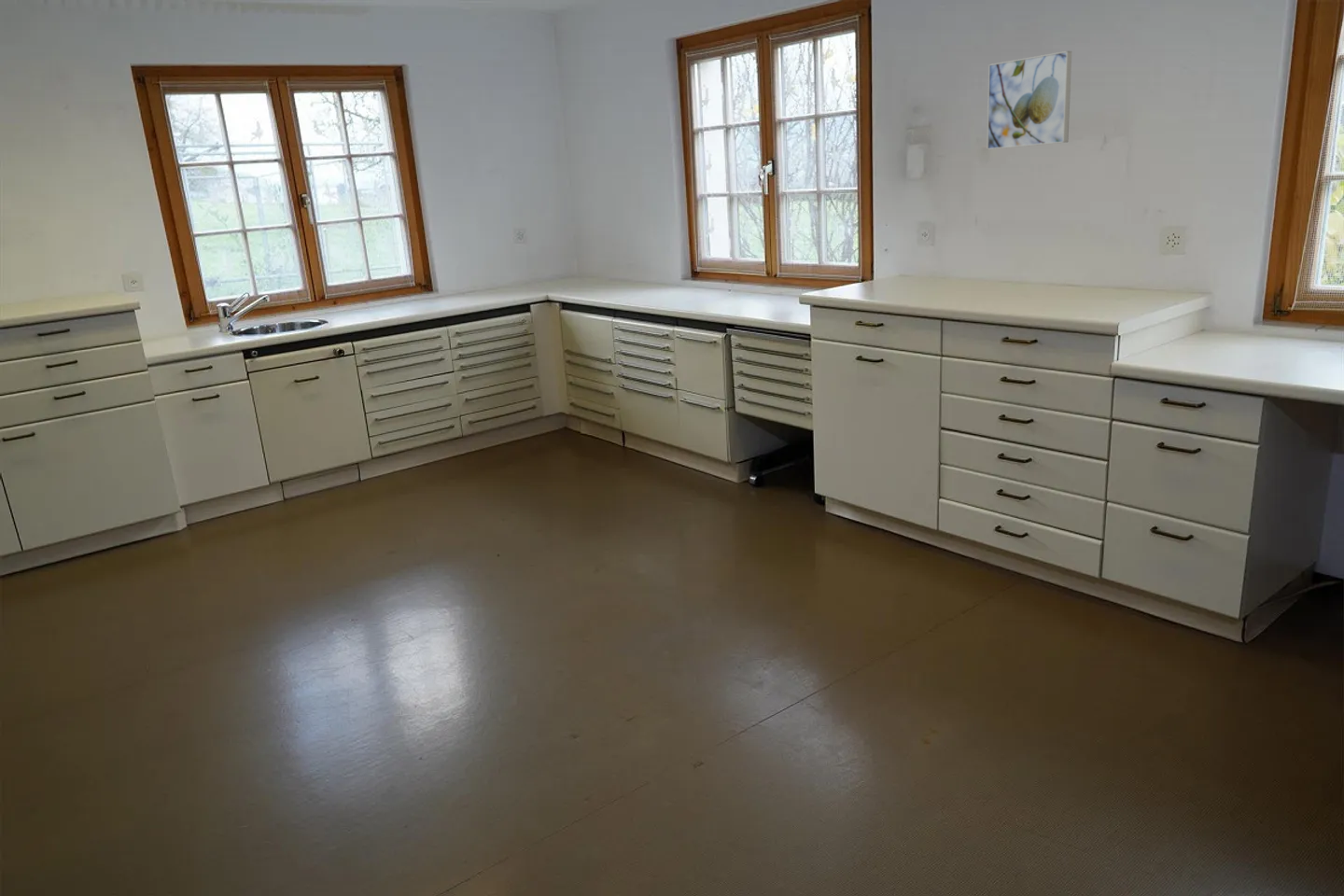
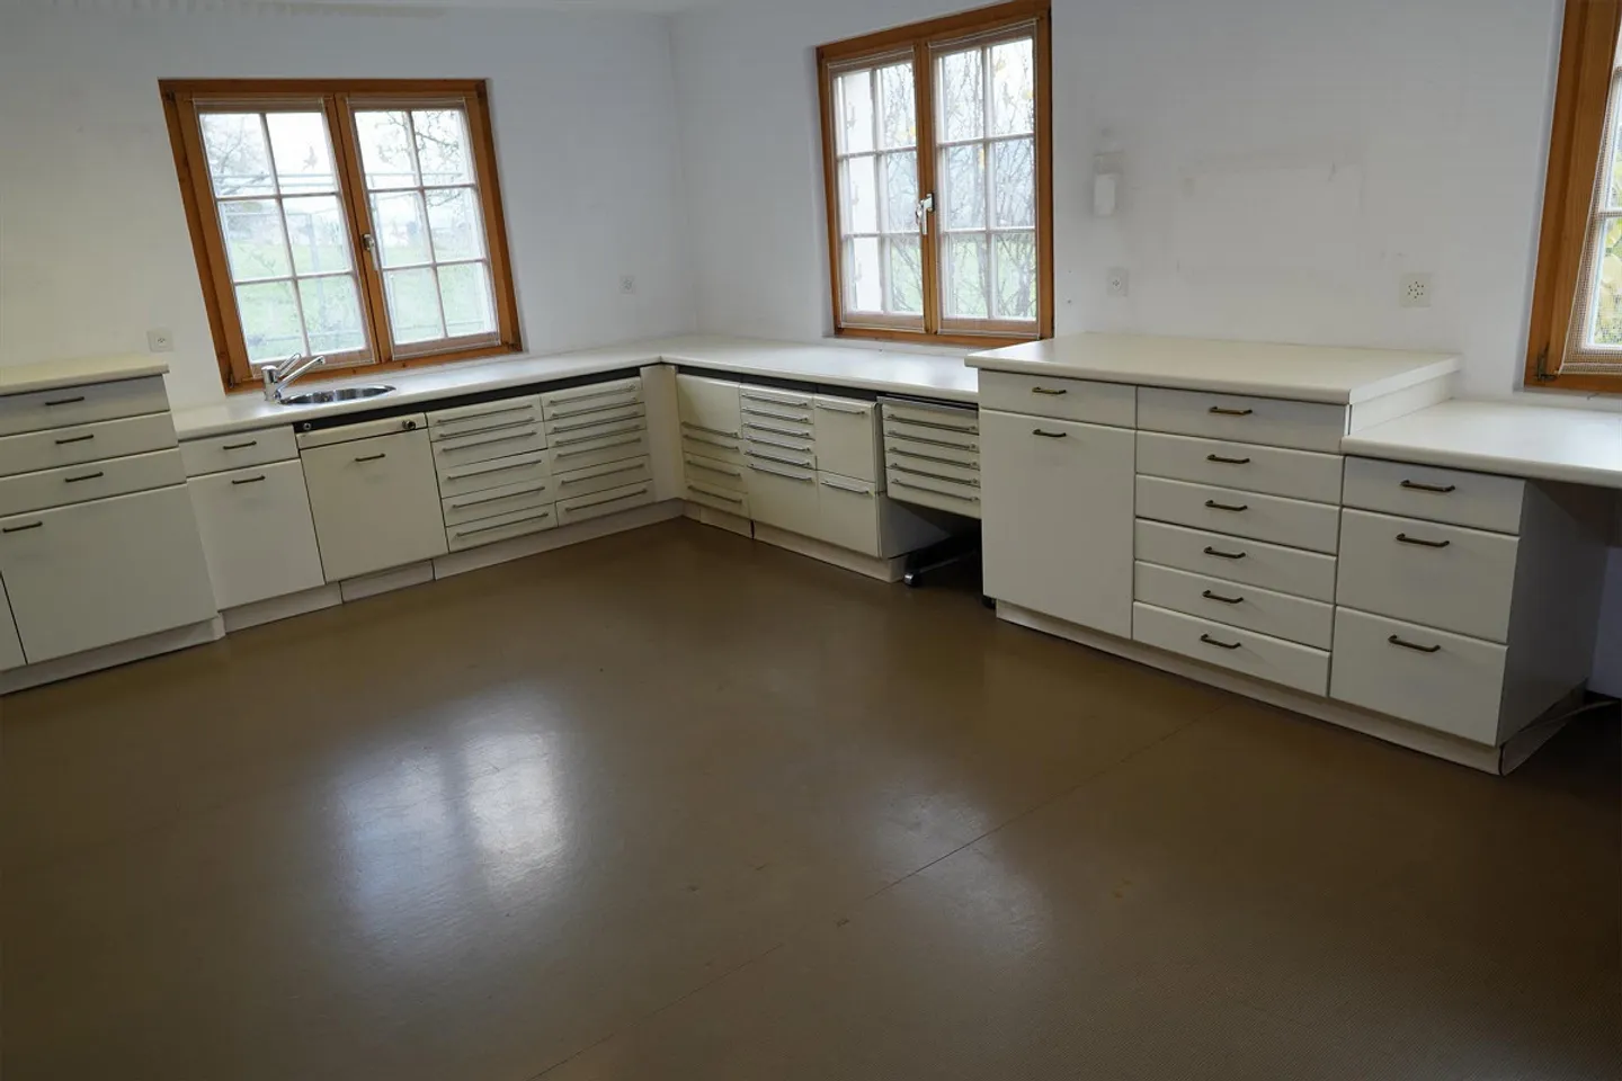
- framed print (1027, 102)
